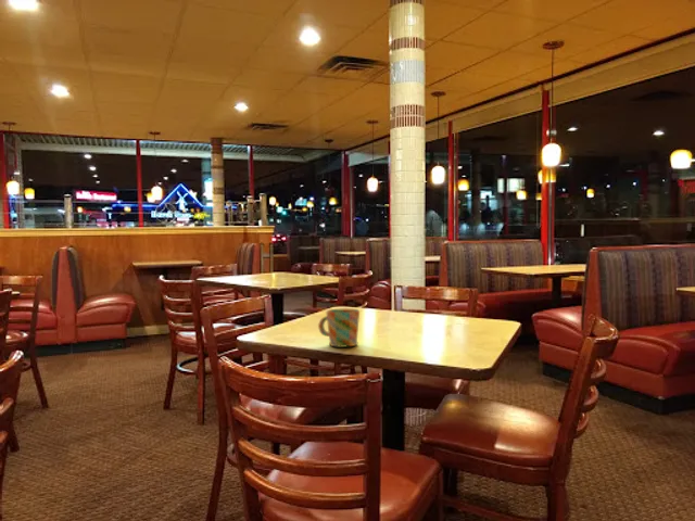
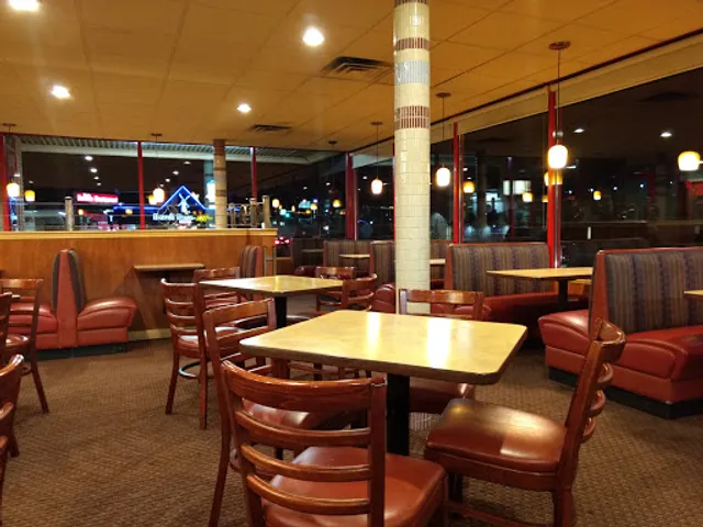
- mug (339, 327)
